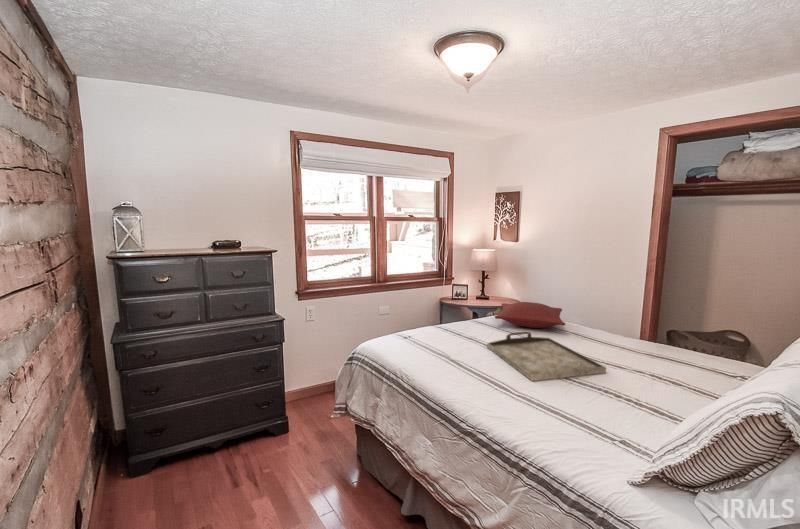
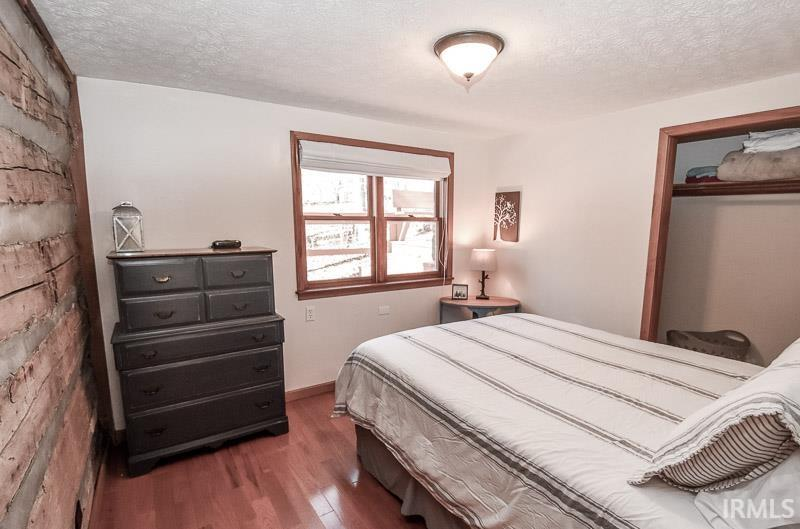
- pillow (529, 314)
- serving tray (541, 352)
